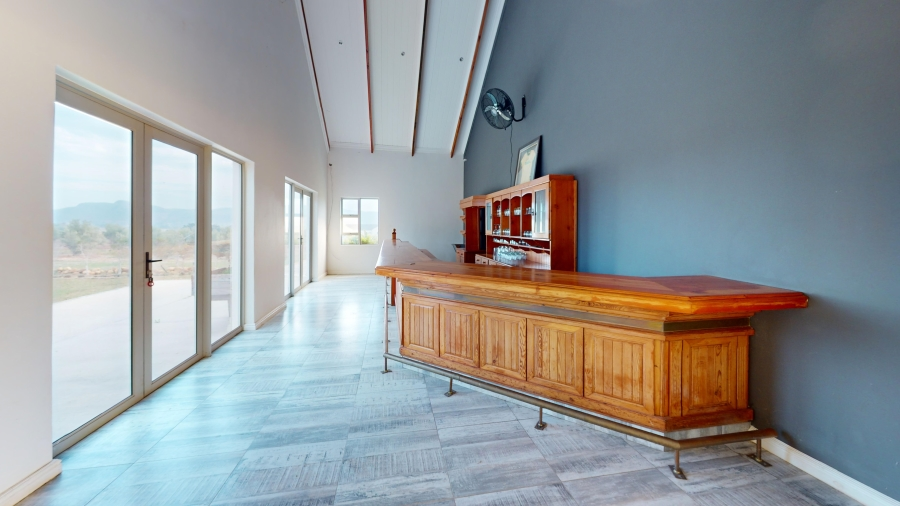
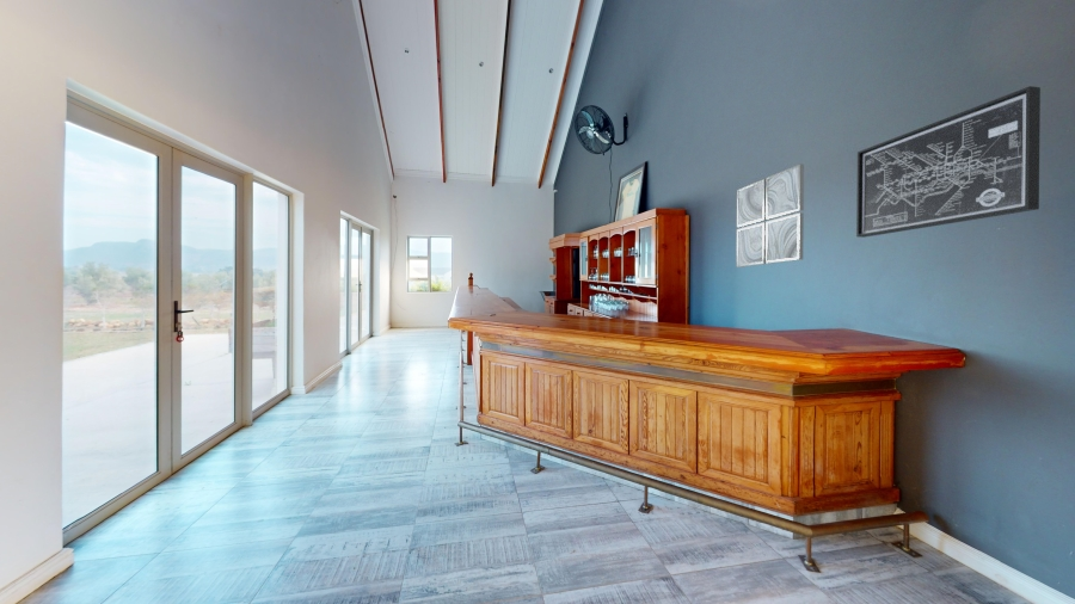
+ wall art (932, 175)
+ wall art (766, 220)
